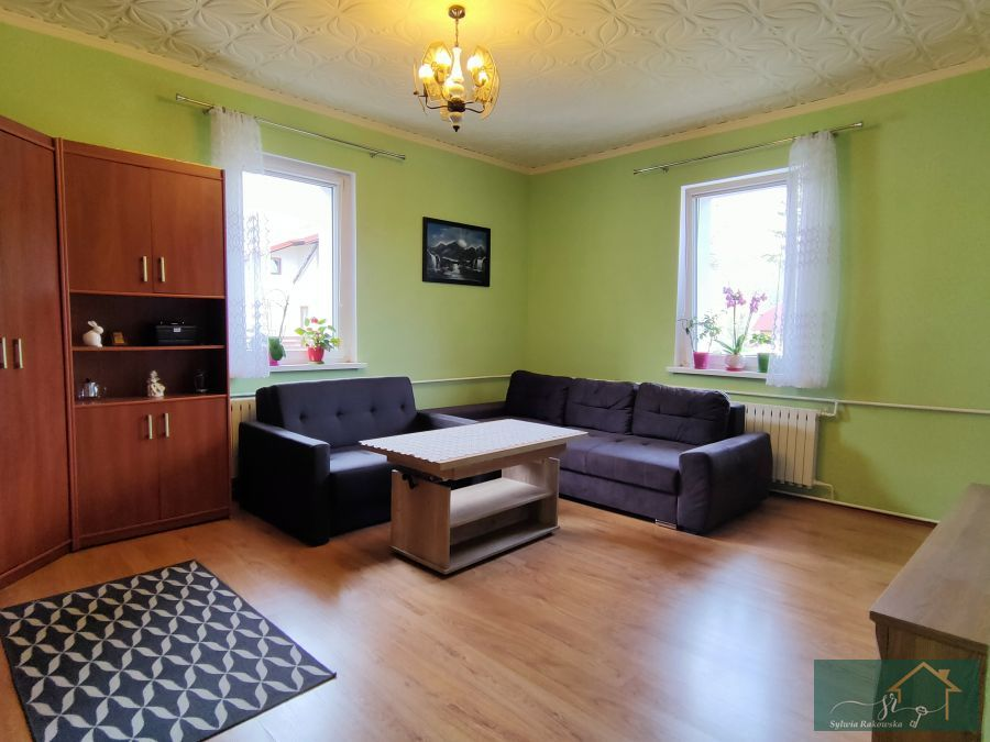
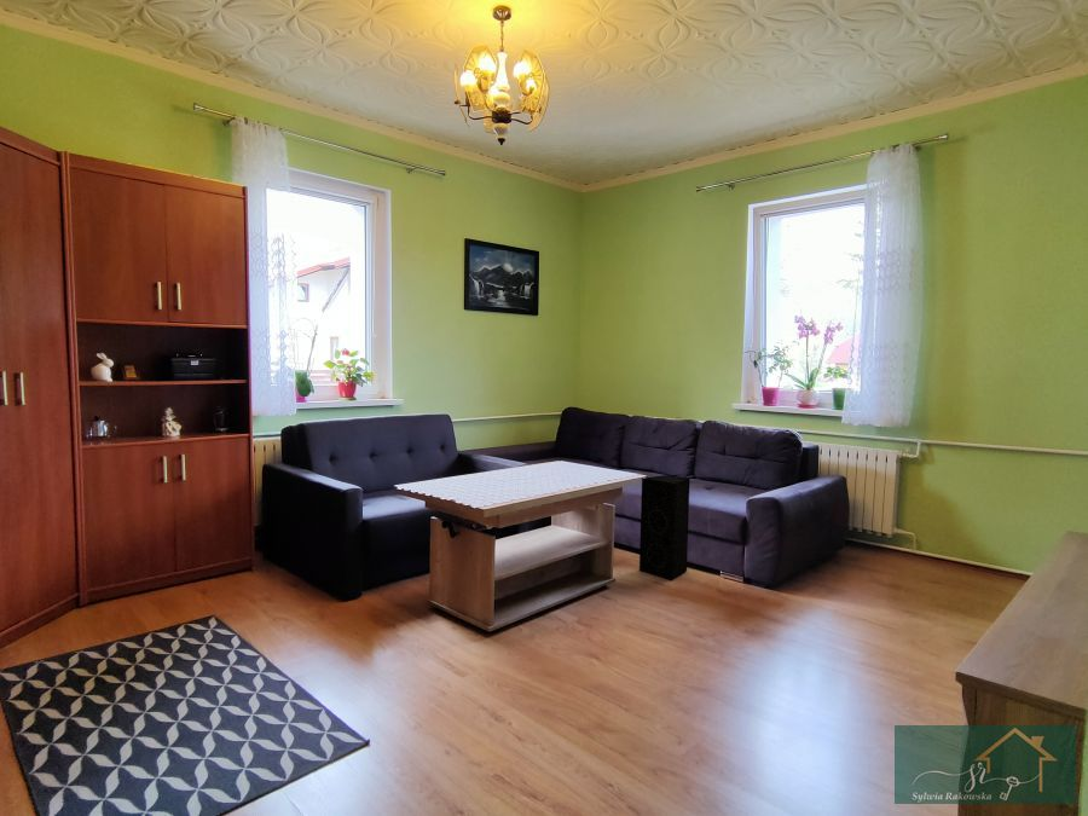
+ speaker (666, 525)
